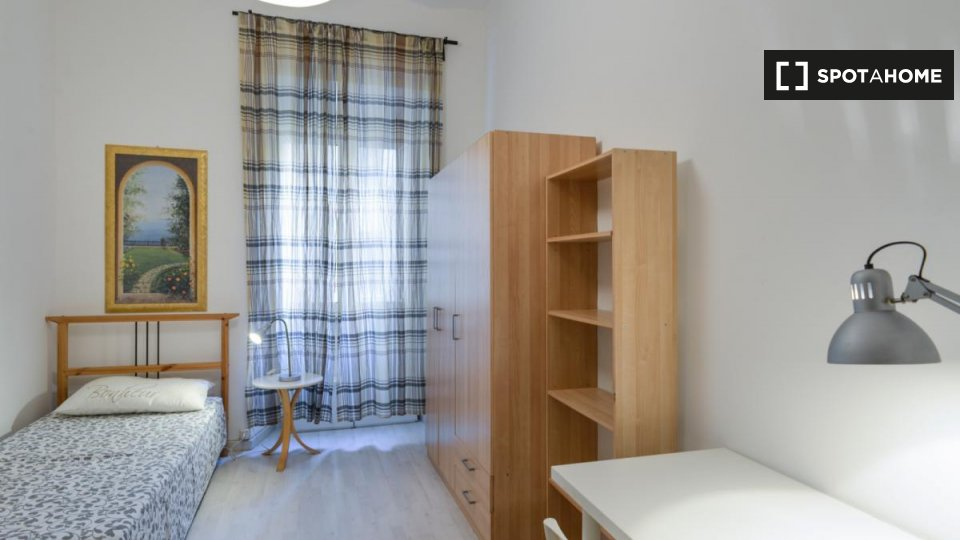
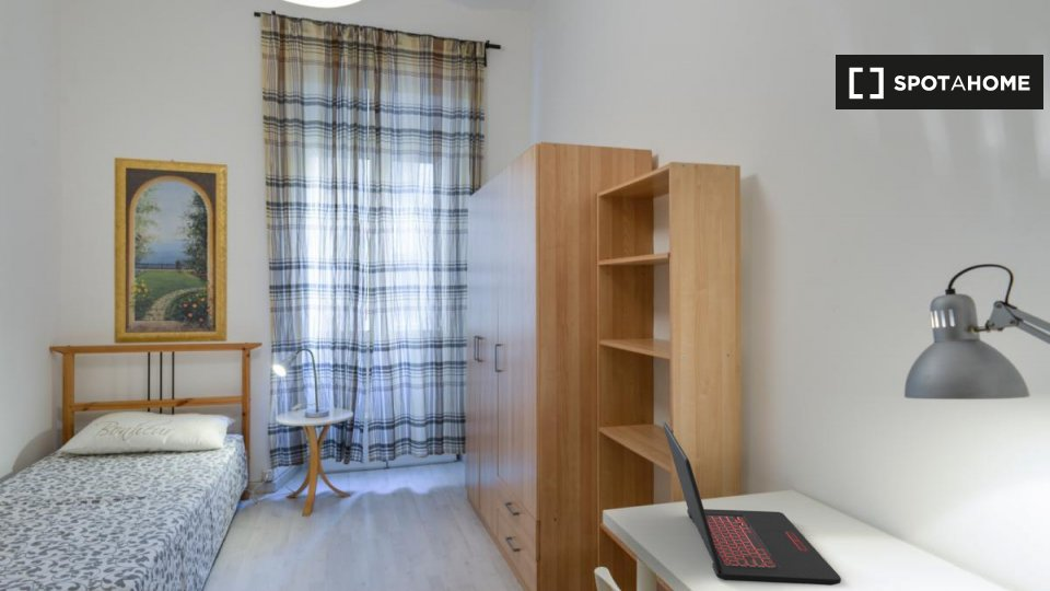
+ laptop (739, 510)
